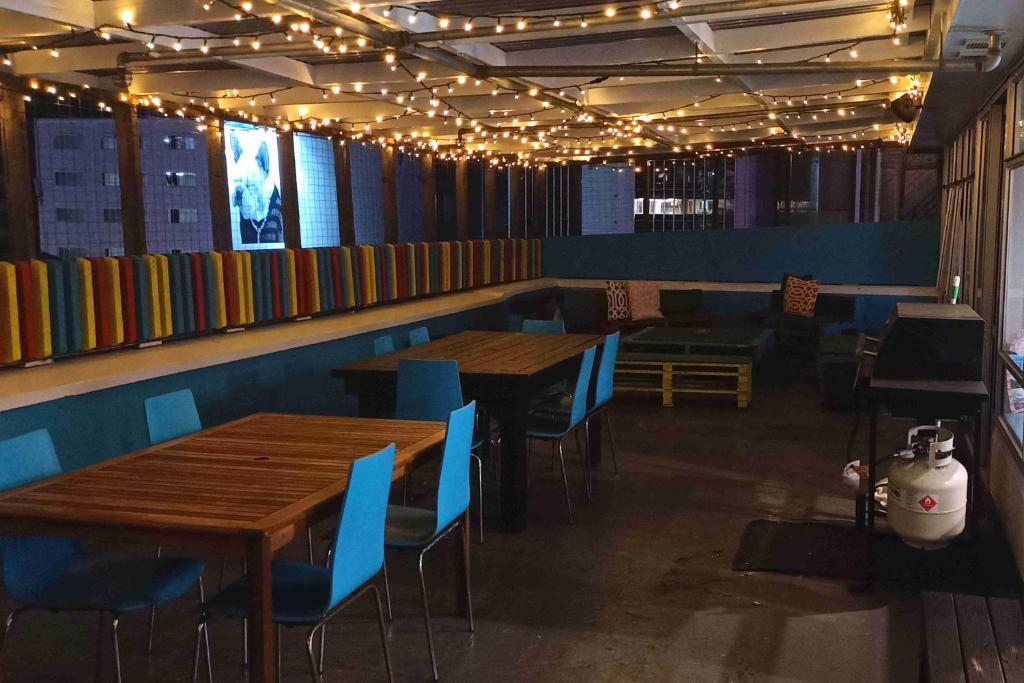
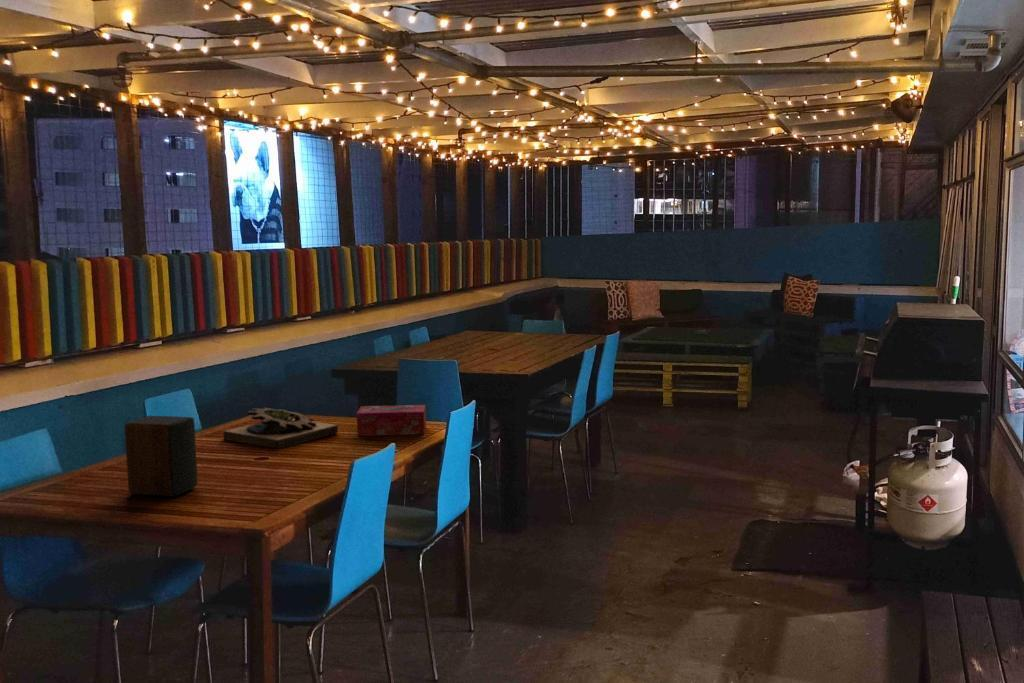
+ speaker (161, 455)
+ succulent planter (280, 422)
+ tissue box (392, 420)
